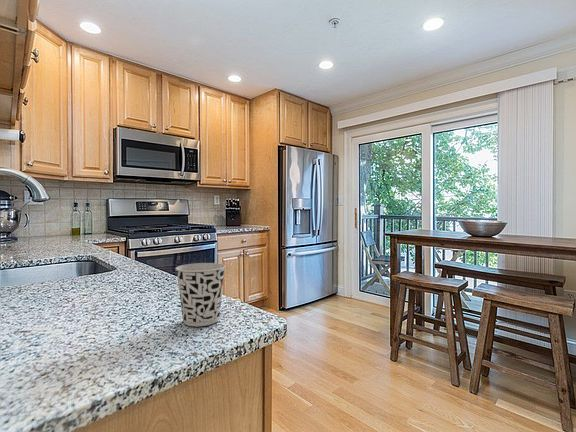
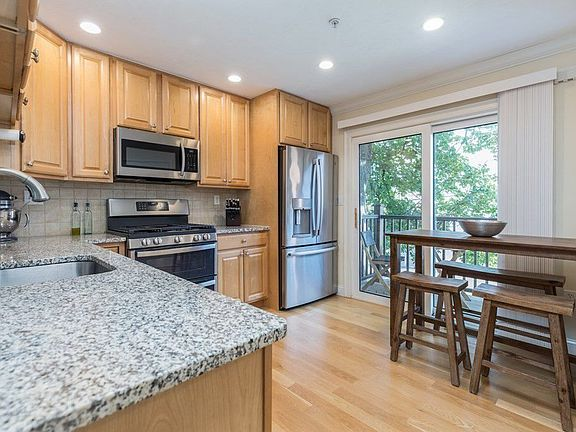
- cup (201, 293)
